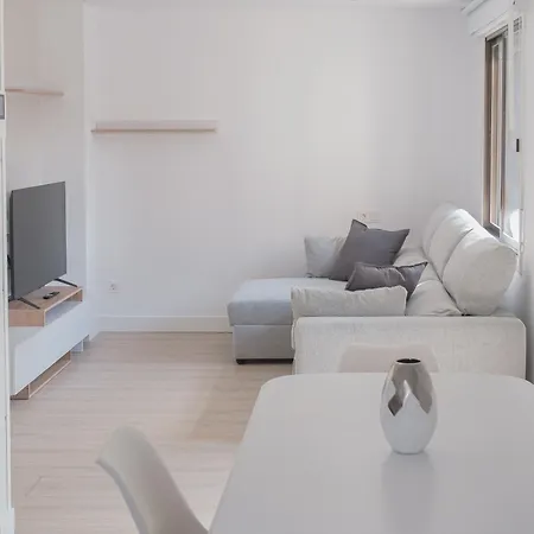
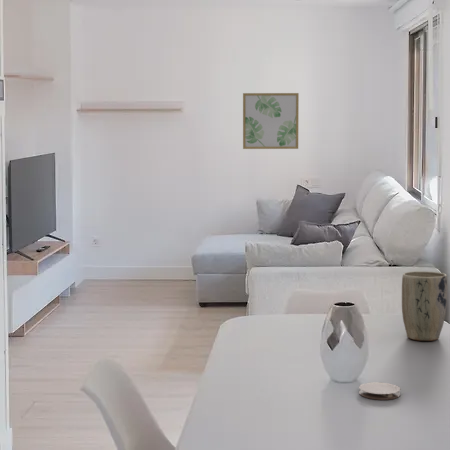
+ plant pot (424, 305)
+ coaster (379, 390)
+ wall art (270, 121)
